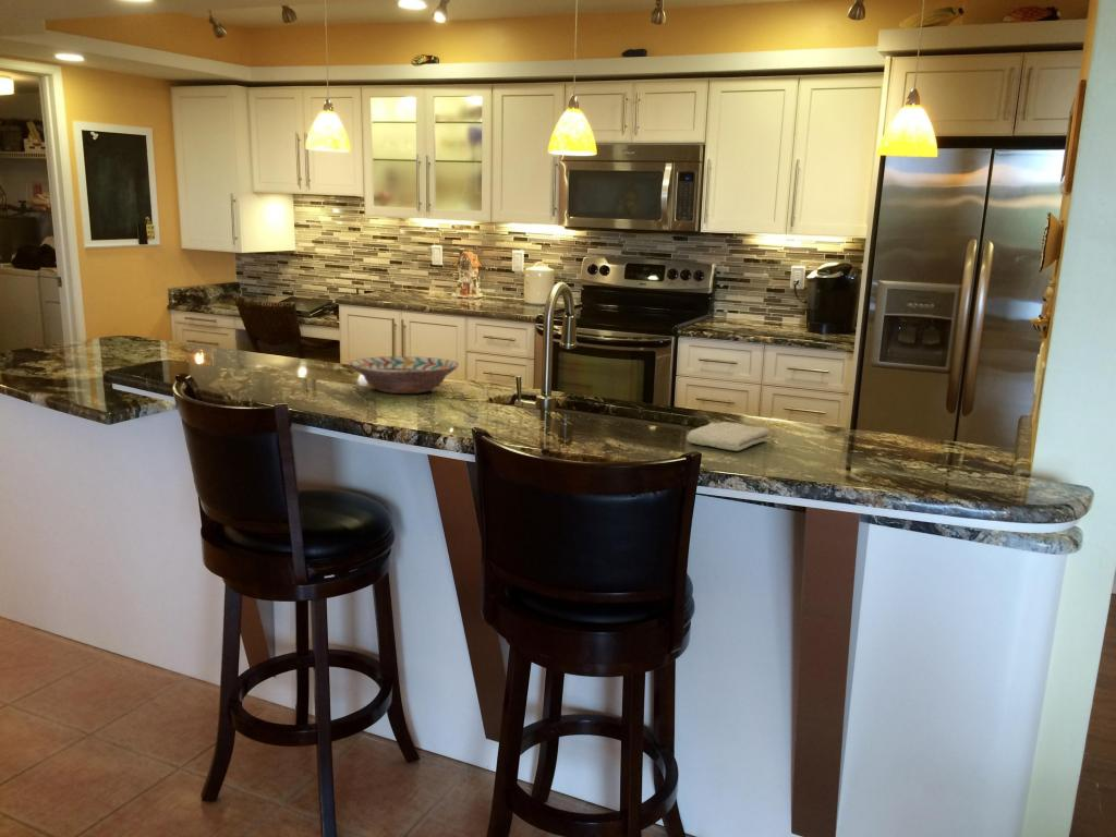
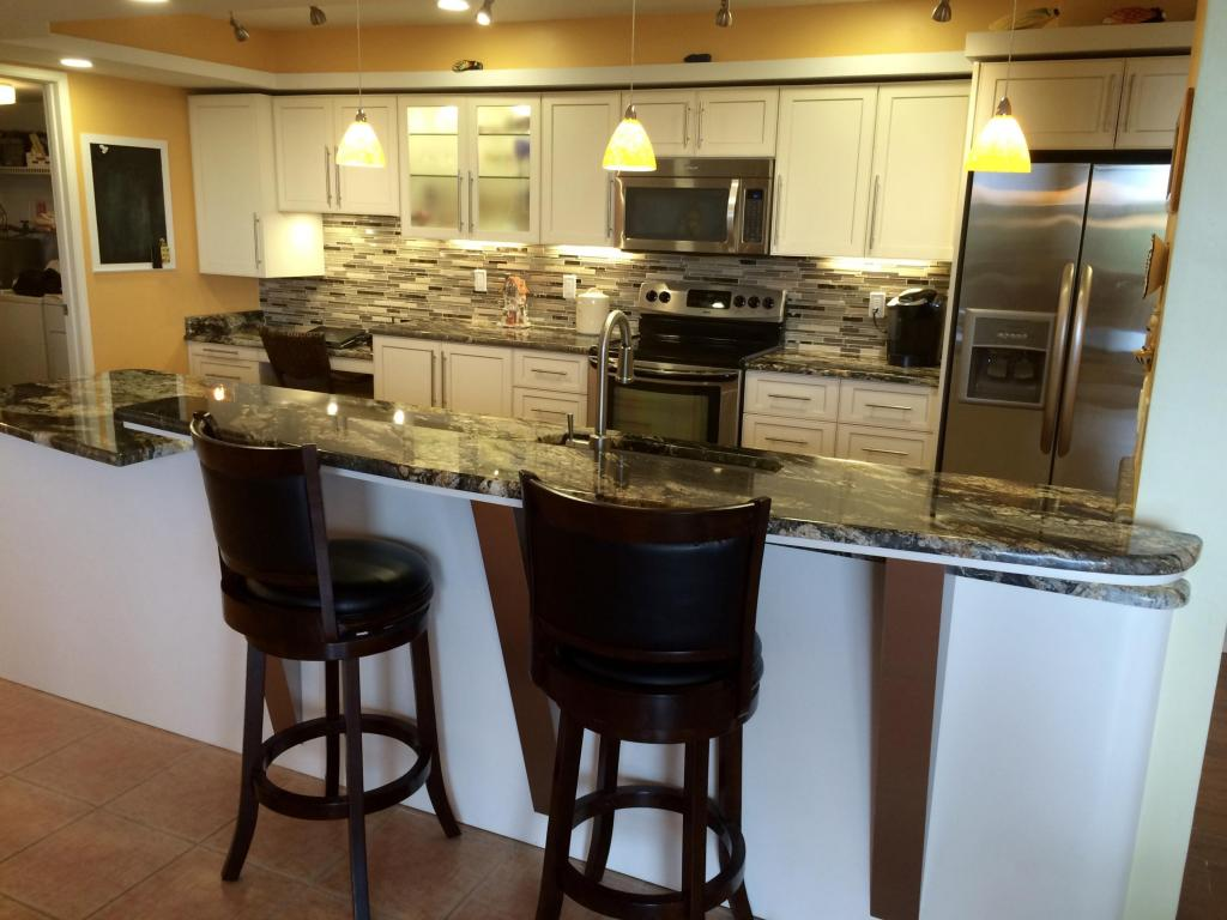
- washcloth (729, 435)
- decorative bowl (404, 376)
